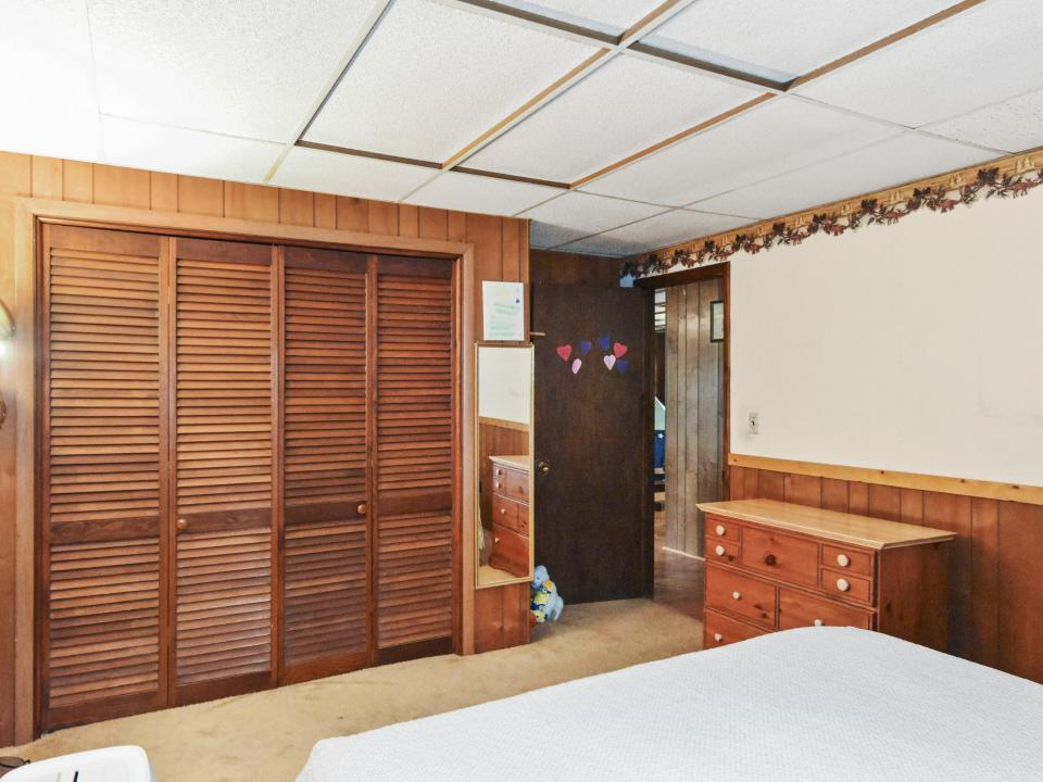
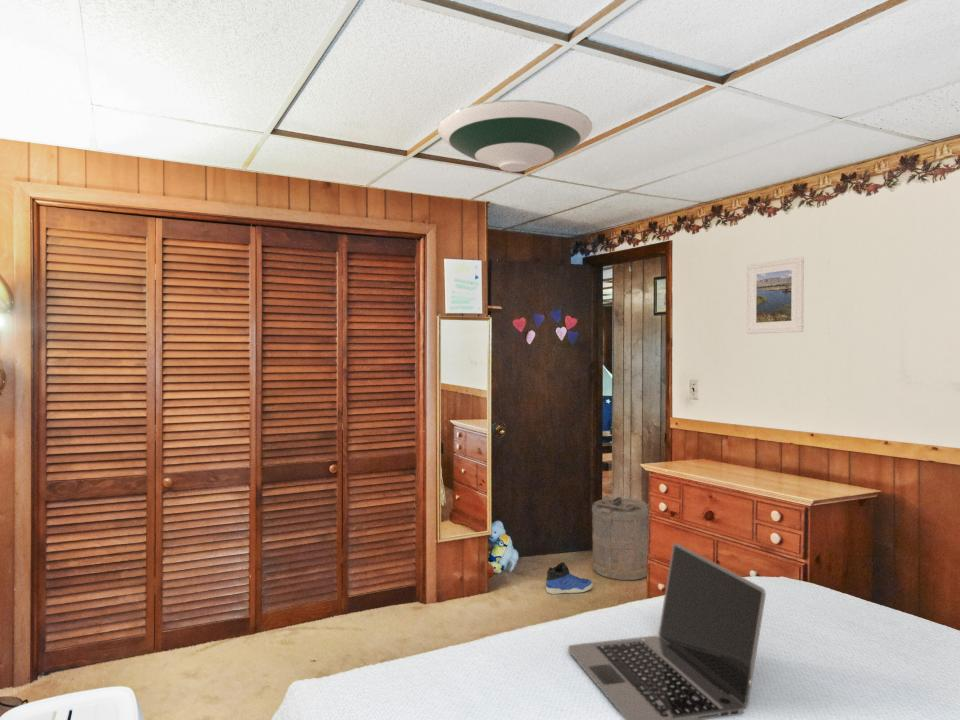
+ sneaker (569, 576)
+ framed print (774, 296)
+ laundry hamper (620, 533)
+ laptop (660, 623)
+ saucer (514, 149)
